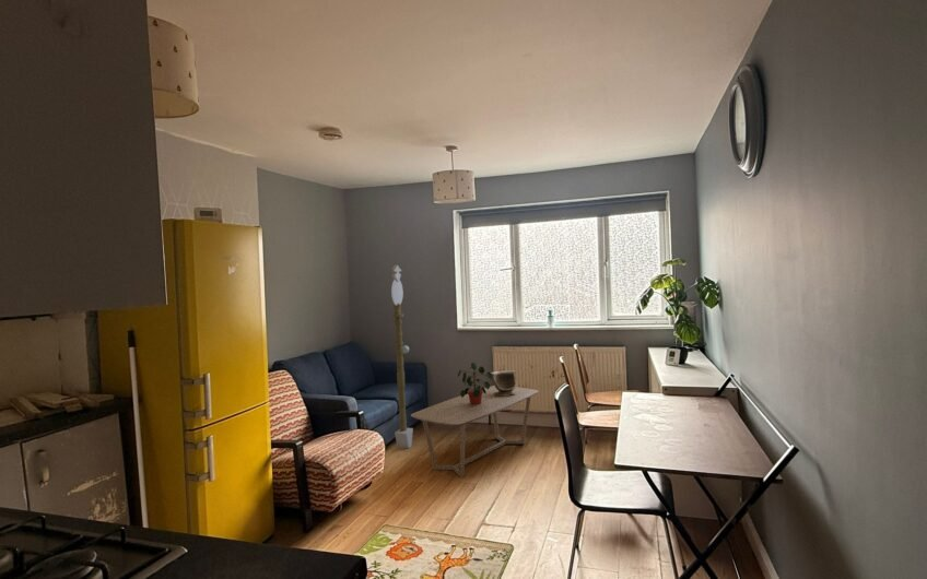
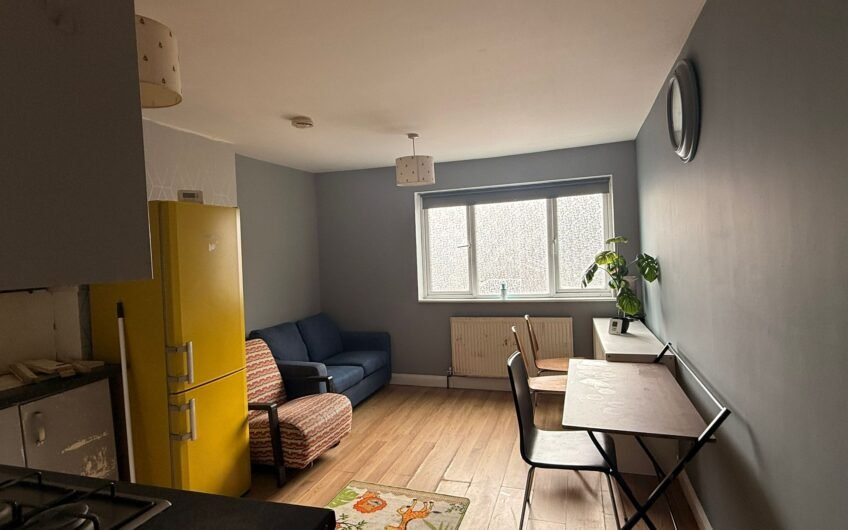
- potted plant (476, 381)
- decorative bowl (504, 382)
- coffee table (478, 418)
- magic staff (401, 355)
